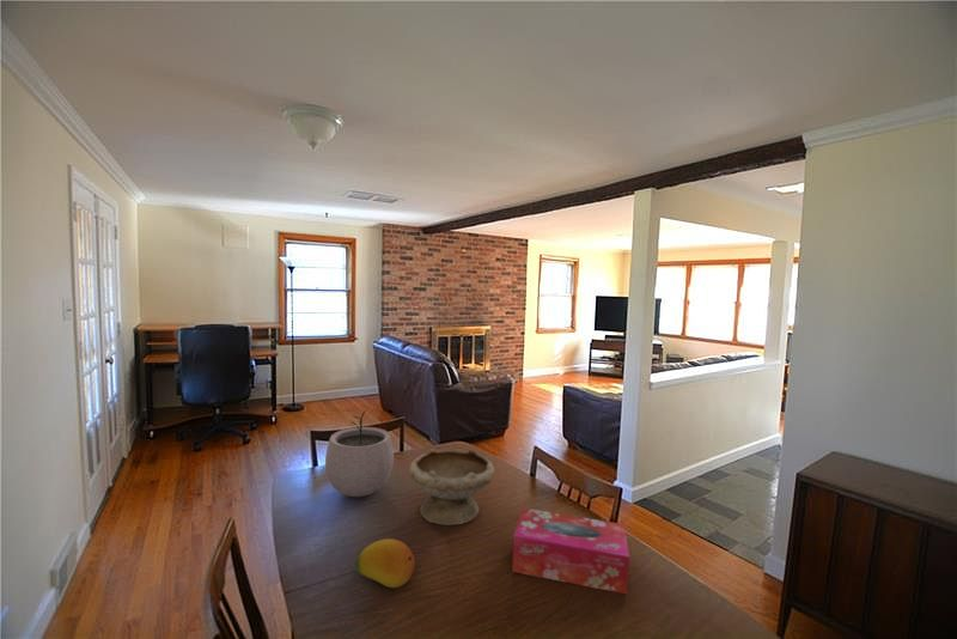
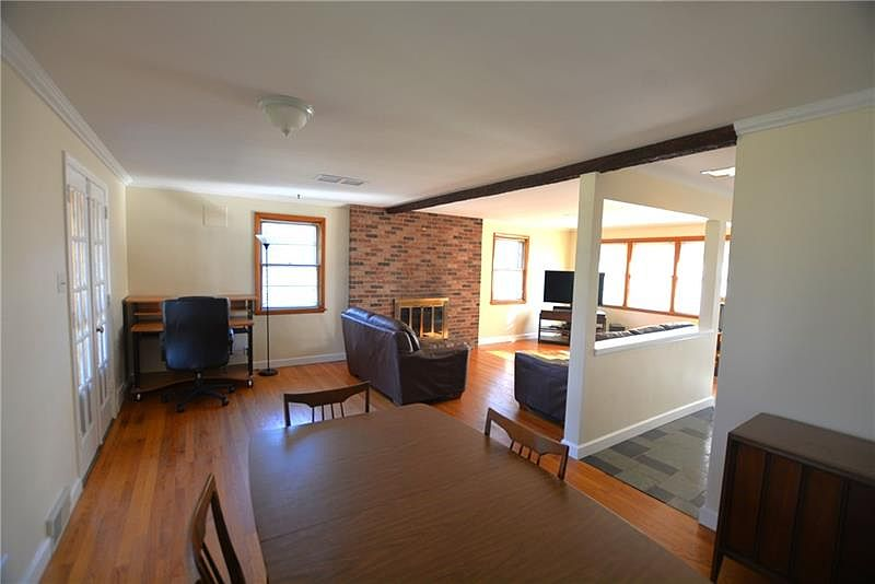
- bowl (451, 485)
- plant pot (360, 451)
- fruit (385, 560)
- tissue box (569, 547)
